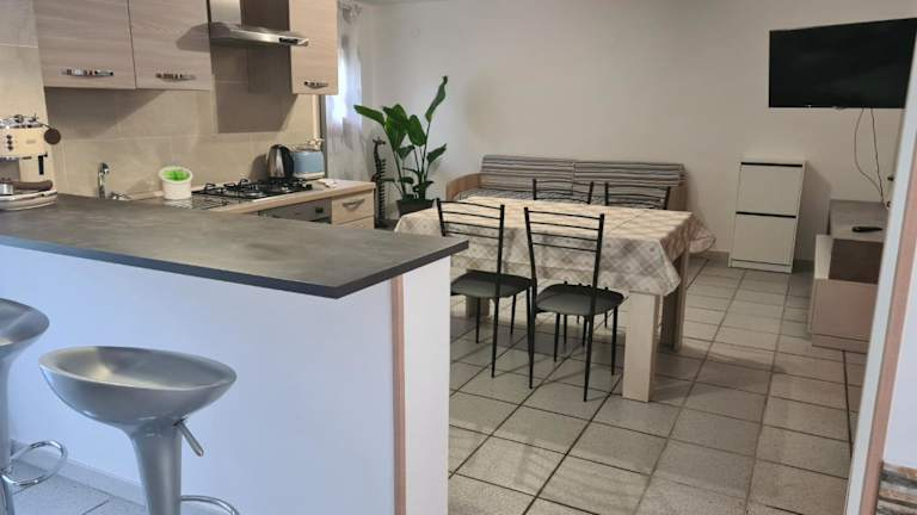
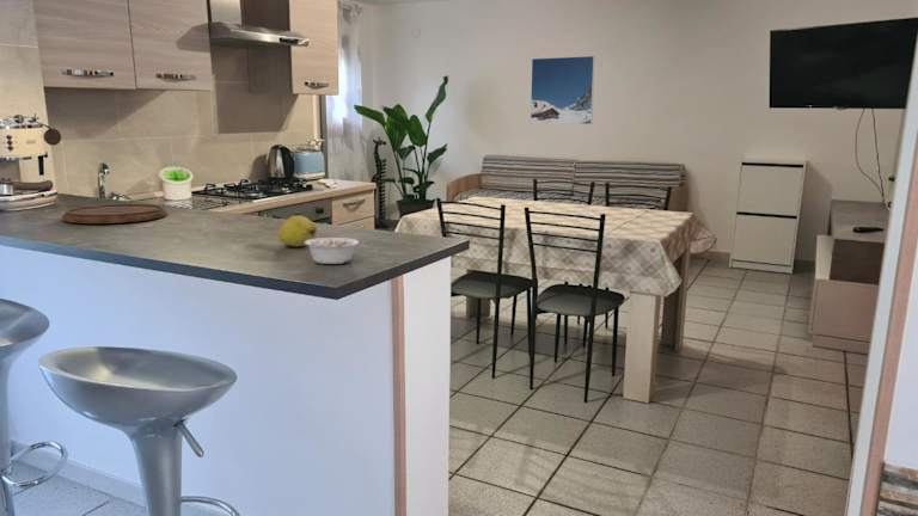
+ legume (333, 250)
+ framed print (561, 91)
+ fruit (298, 231)
+ cutting board (116, 213)
